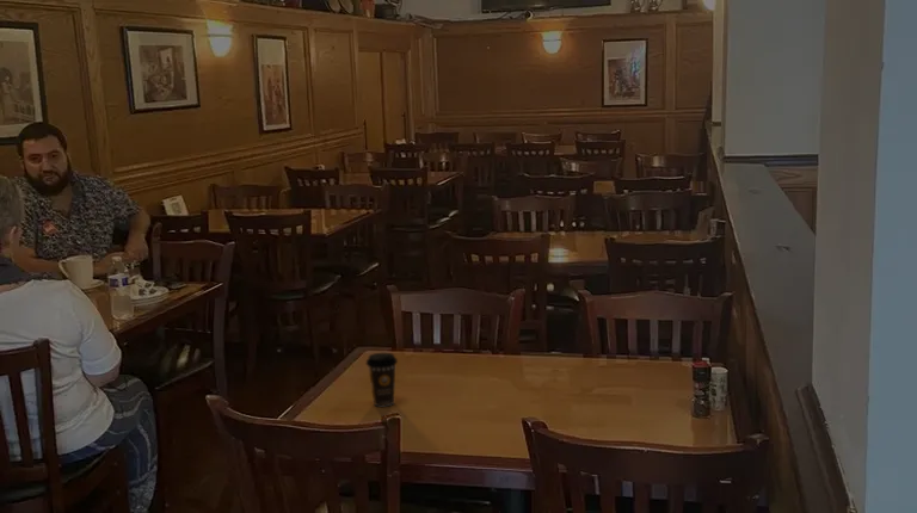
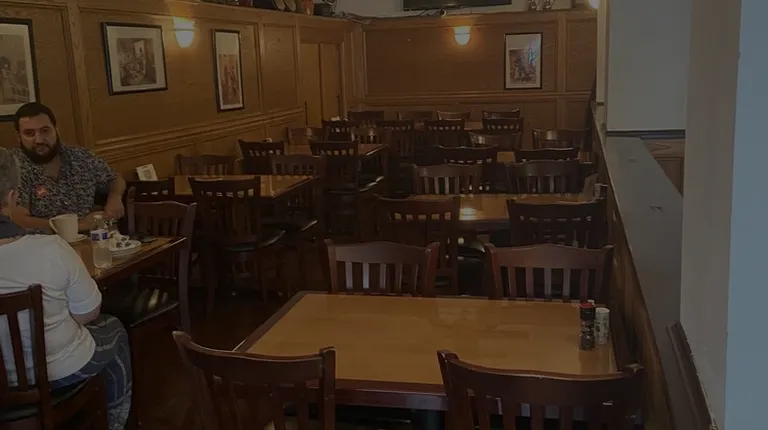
- coffee cup (382, 379)
